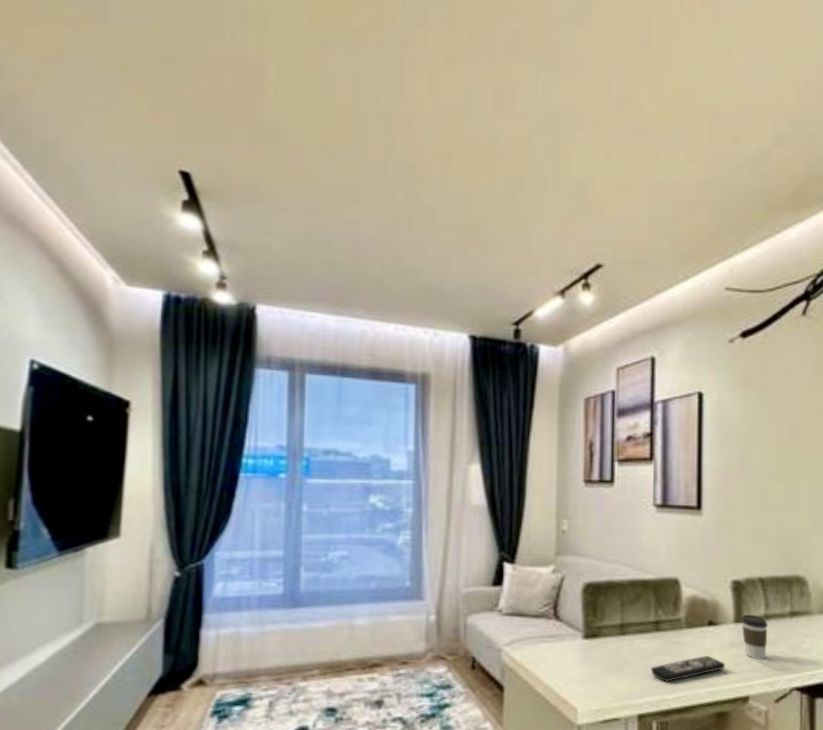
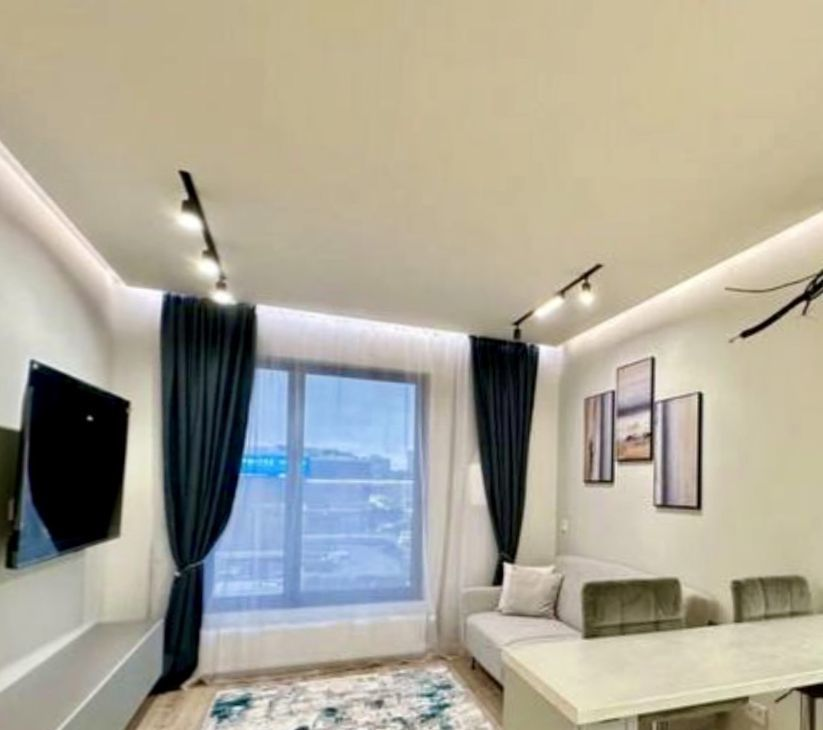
- remote control (688, 668)
- coffee cup (754, 636)
